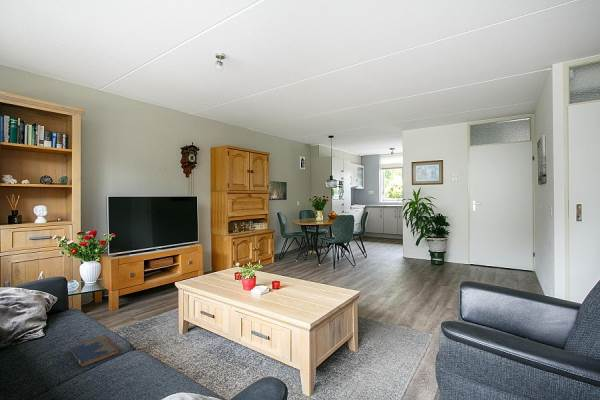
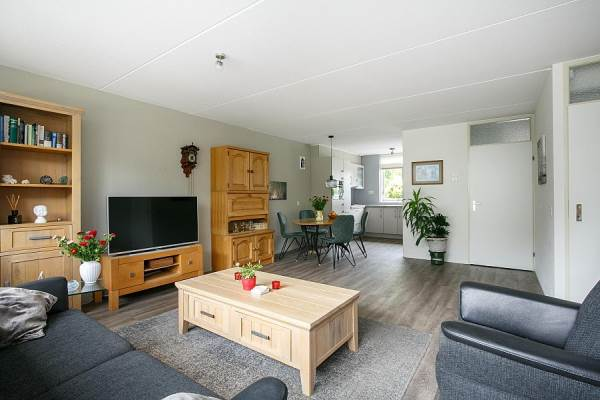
- hardcover book (94, 349)
